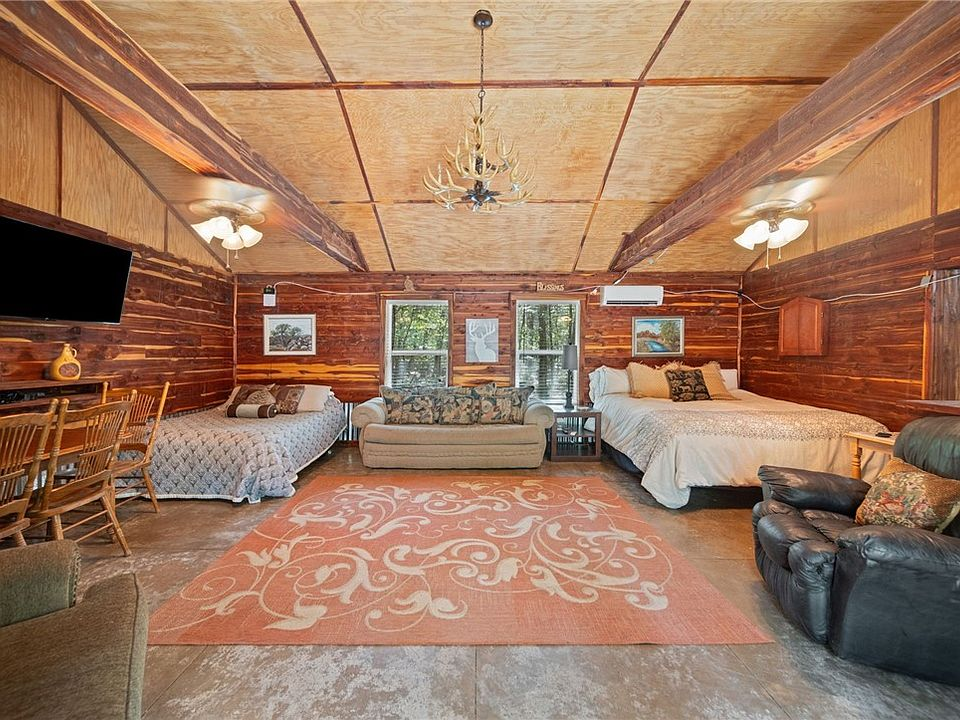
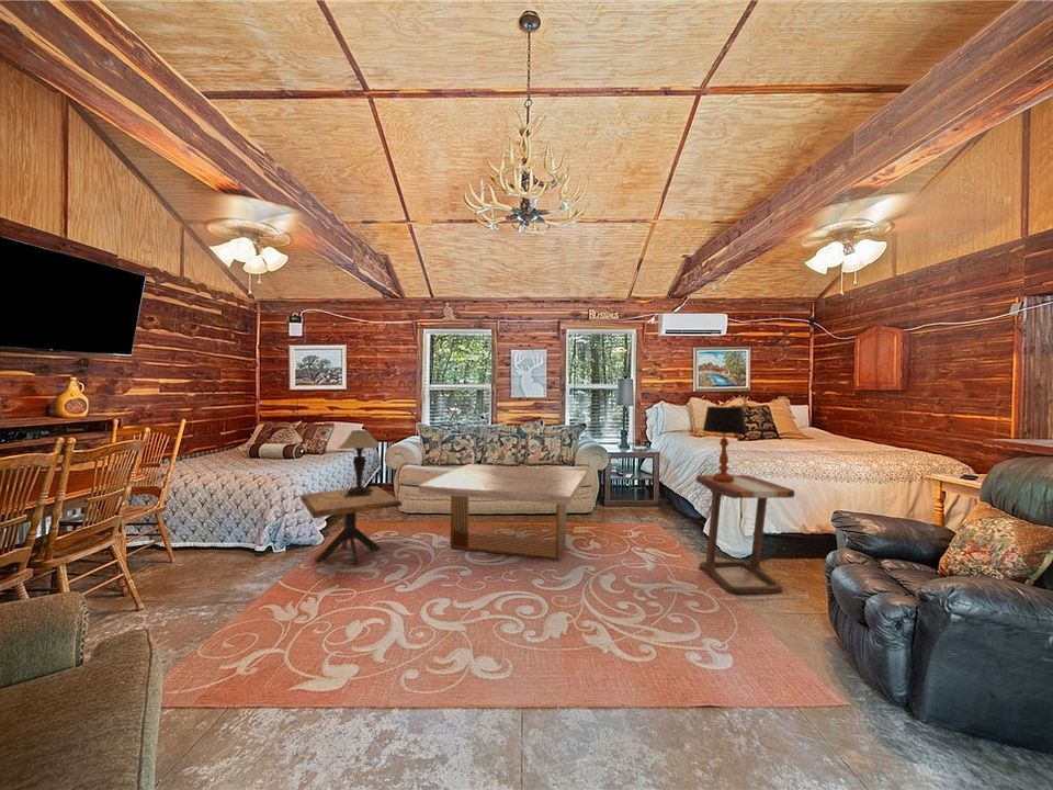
+ coffee table (509, 499)
+ side table (349, 526)
+ side table (754, 531)
+ table lamp (724, 443)
+ table lamp (359, 462)
